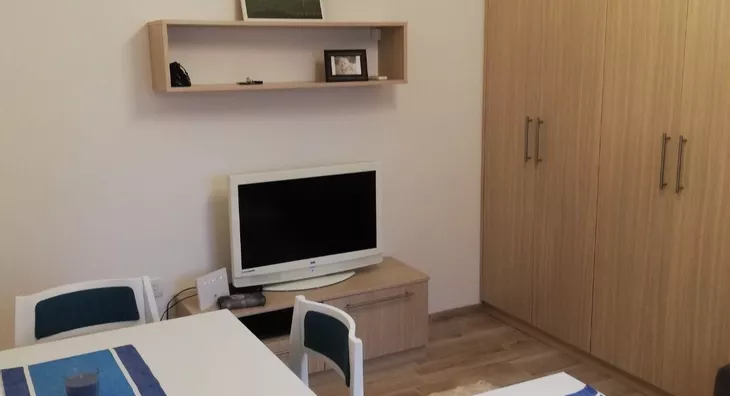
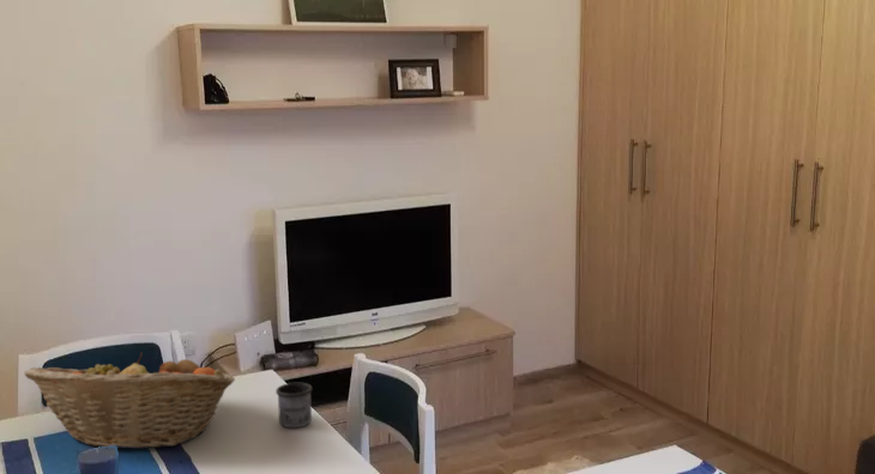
+ mug (295, 403)
+ fruit basket (132, 390)
